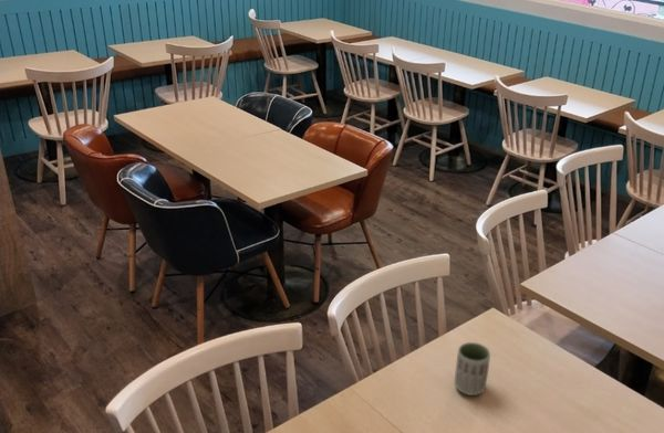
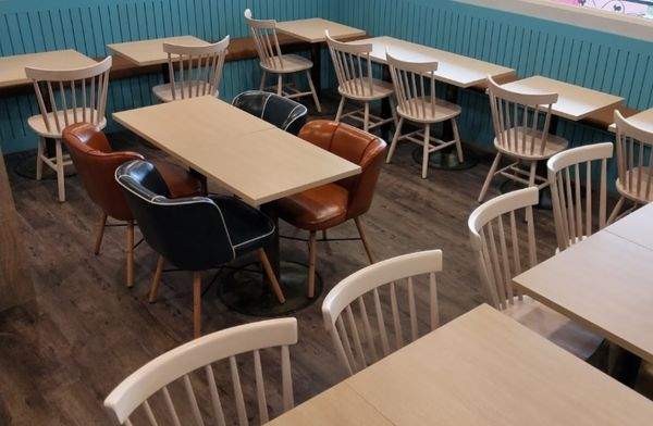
- cup (471, 369)
